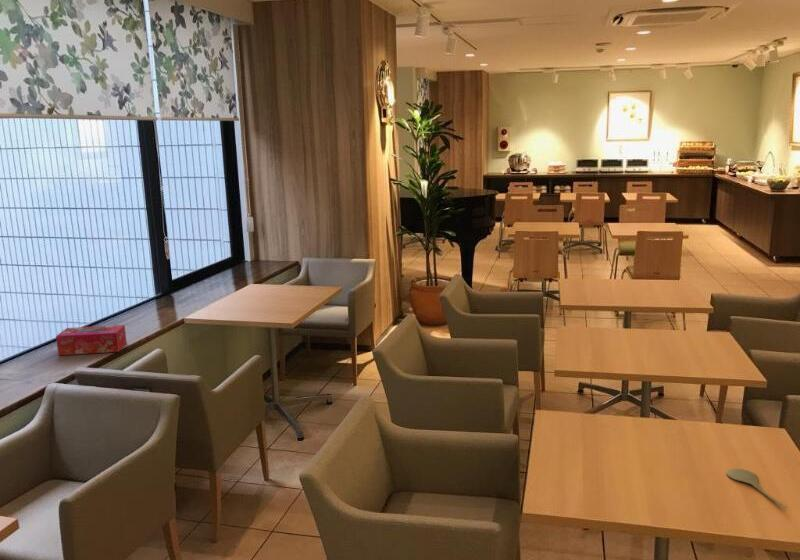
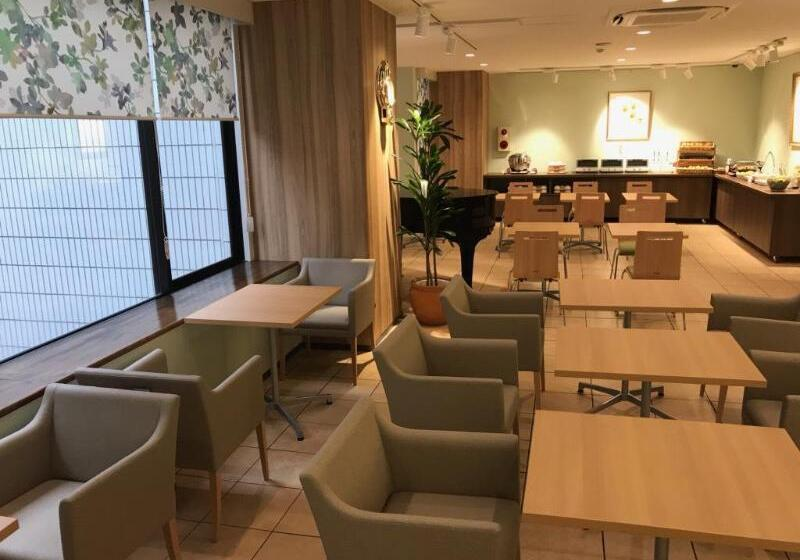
- tissue box (92, 339)
- spoon (757, 486)
